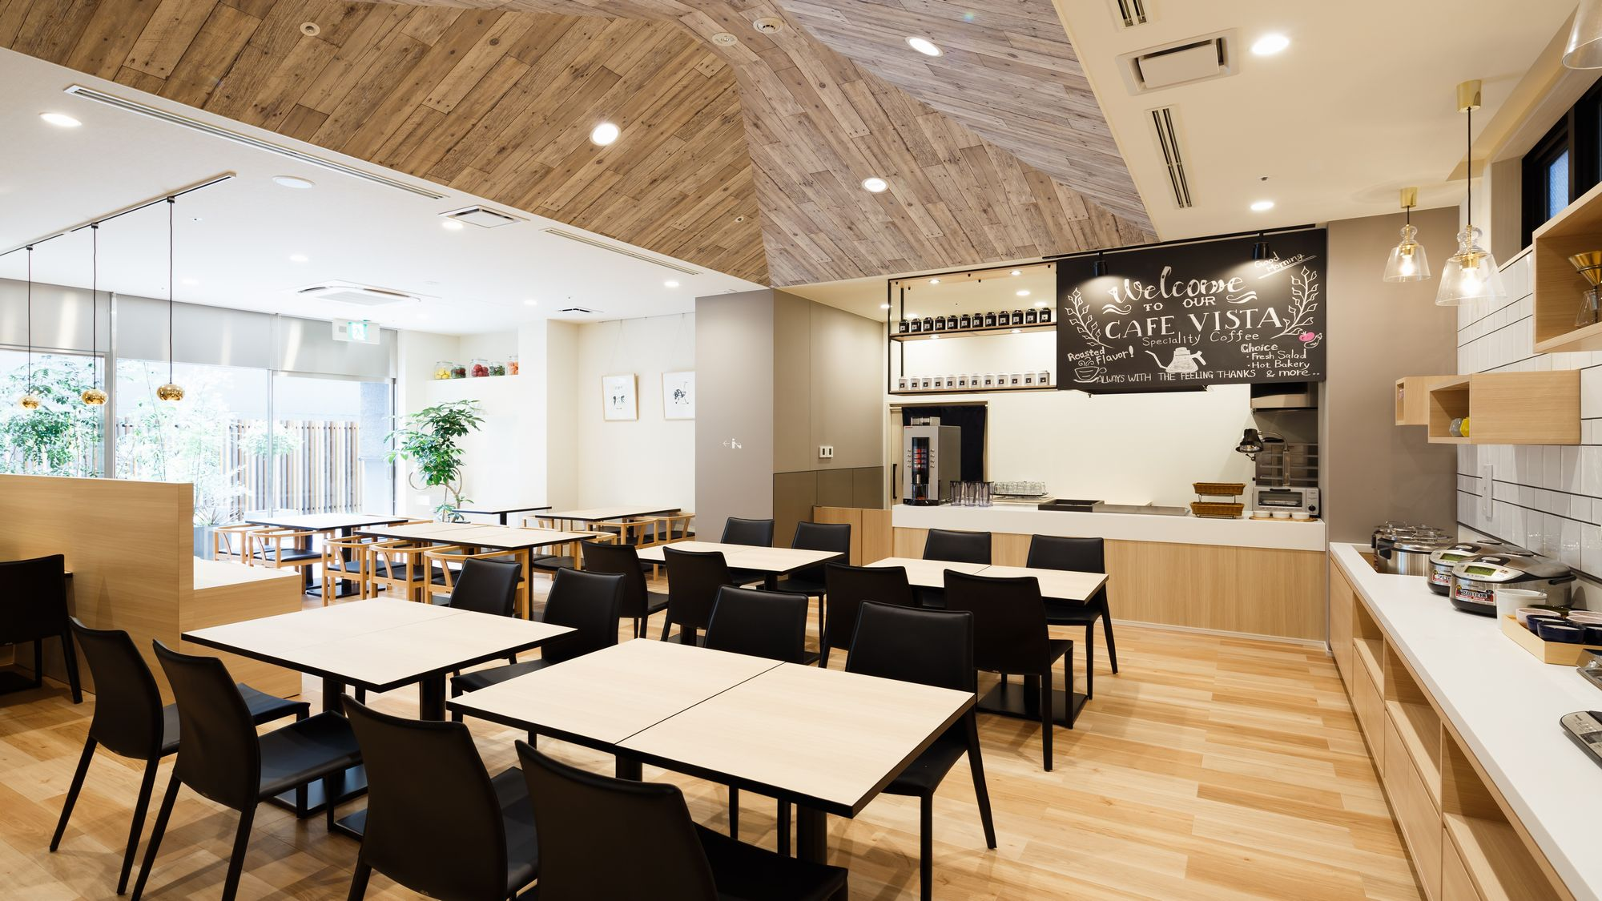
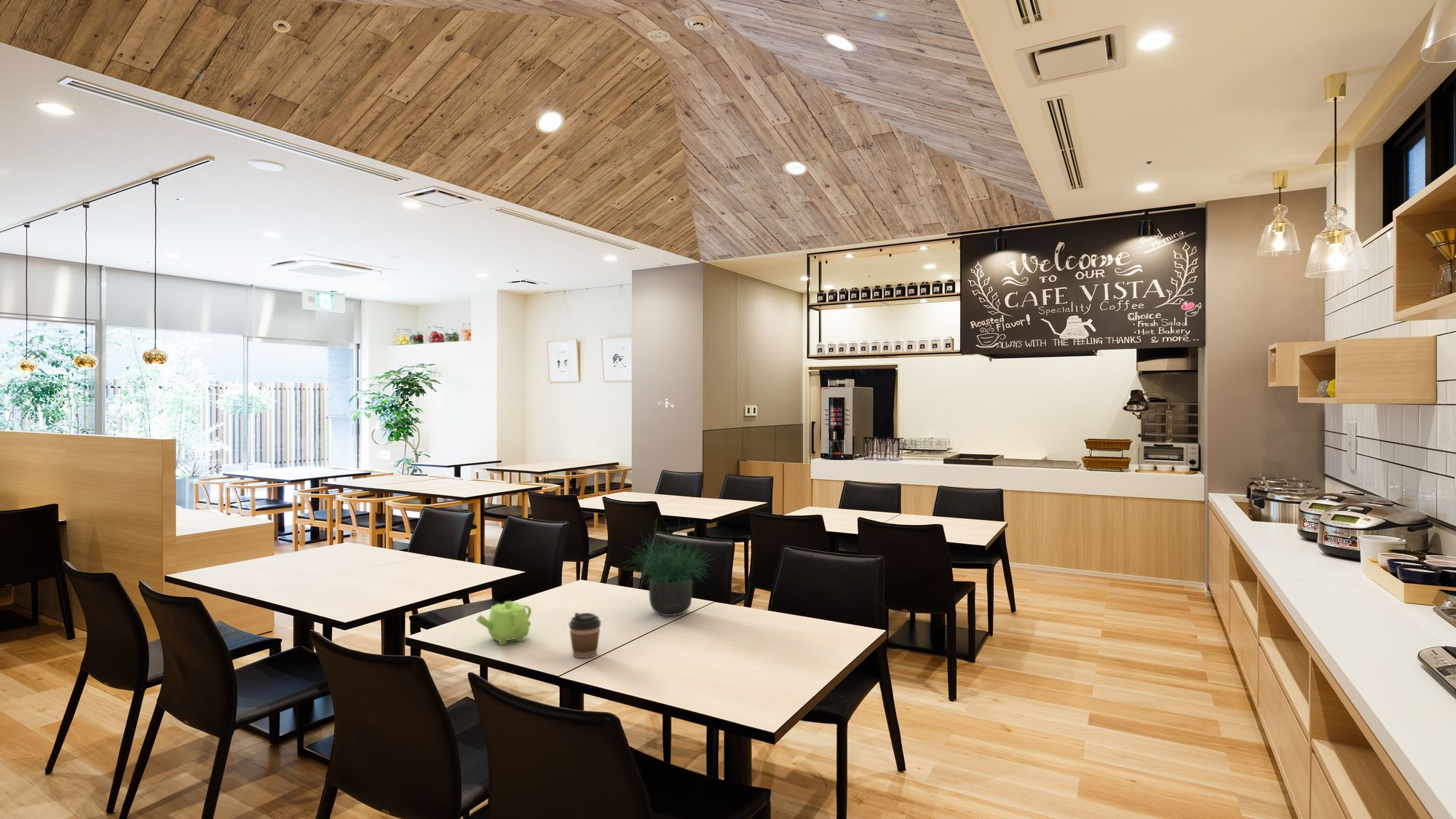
+ potted plant (670, 563)
+ coffee cup (585, 633)
+ teapot (504, 621)
